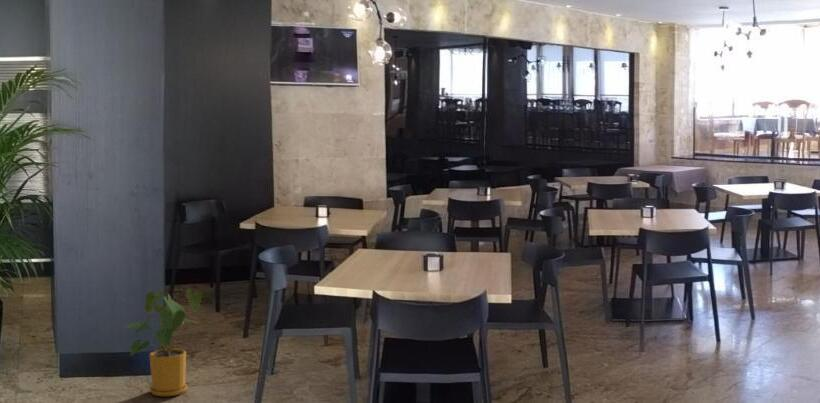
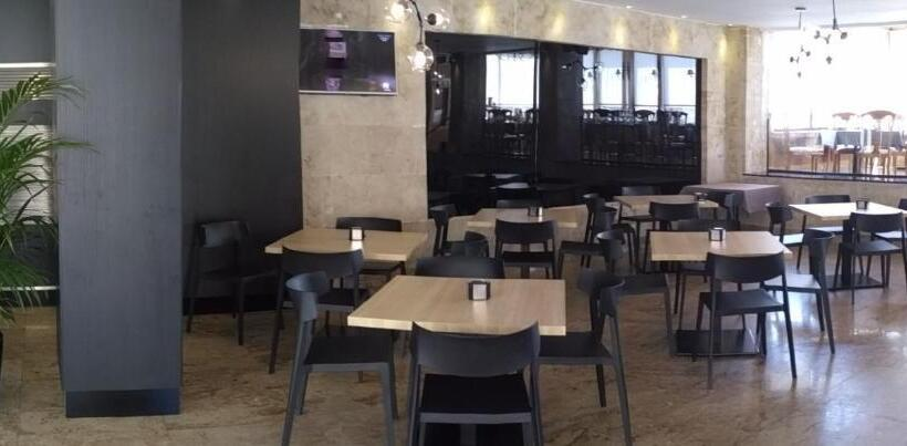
- house plant (164, 342)
